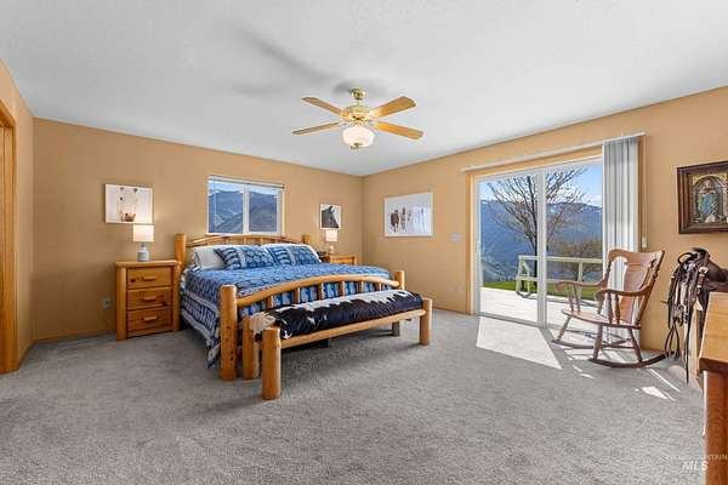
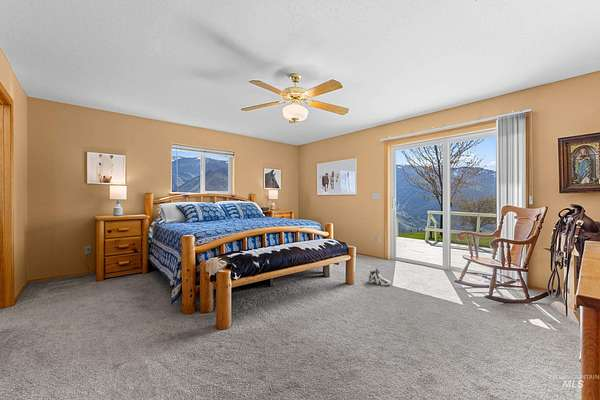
+ sneaker (379, 276)
